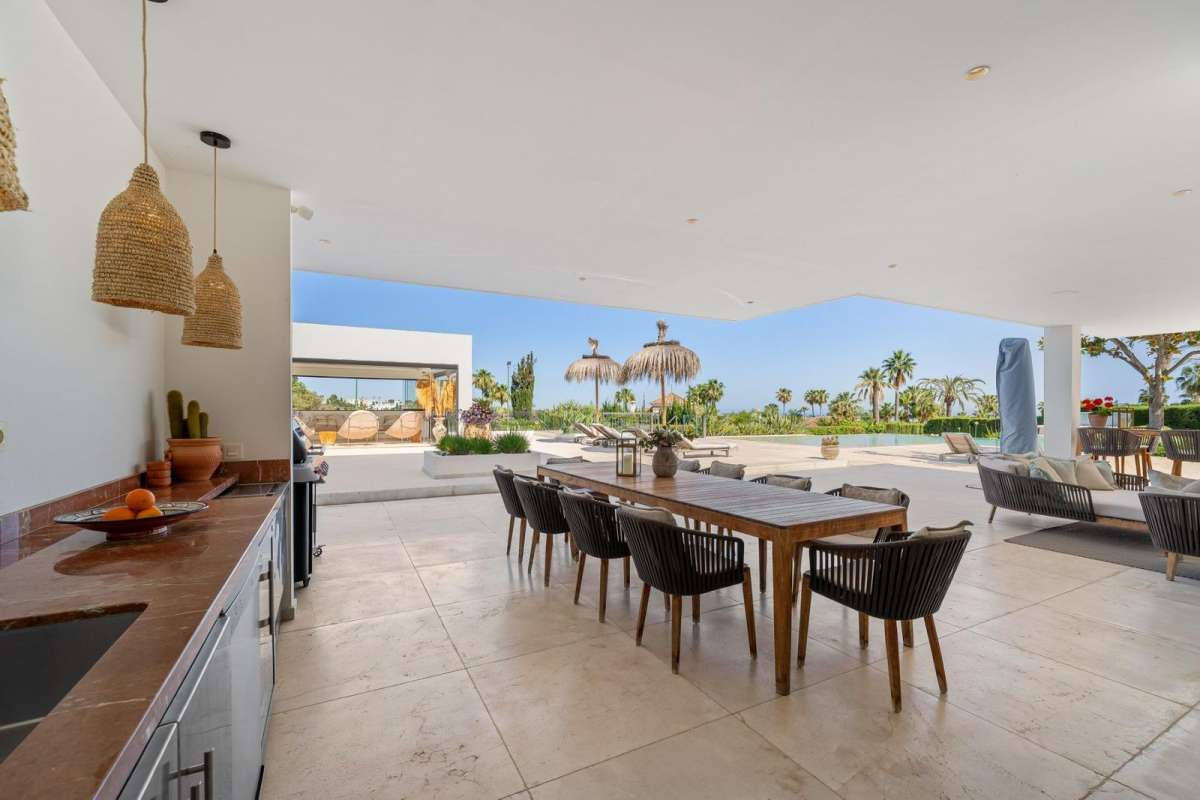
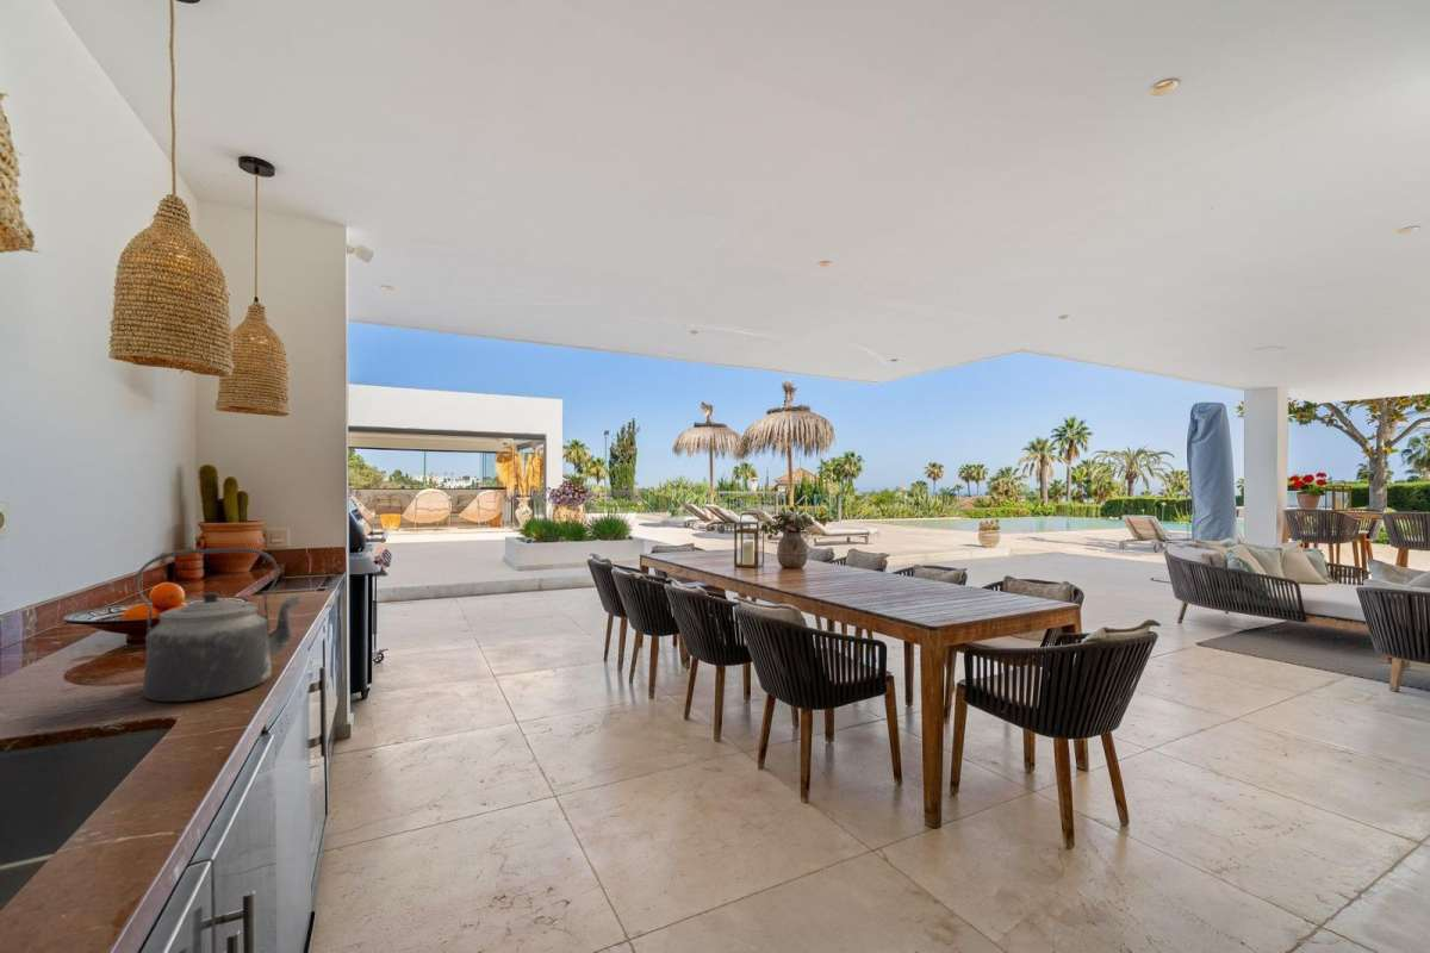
+ kettle (223, 616)
